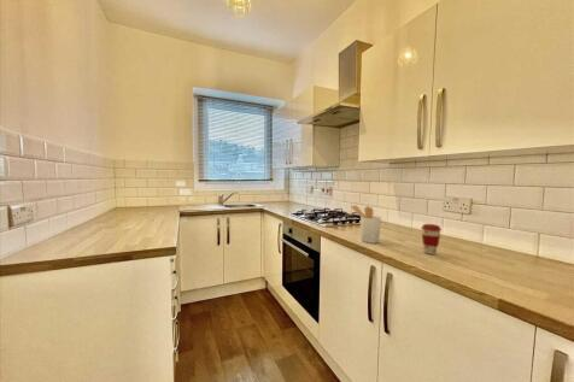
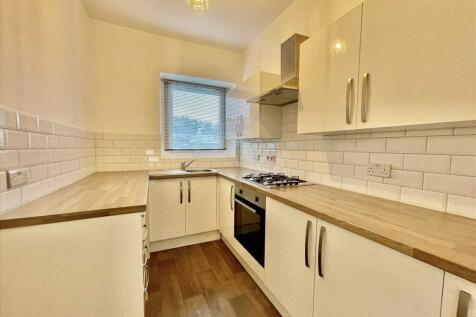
- coffee cup (430, 239)
- utensil holder (364, 222)
